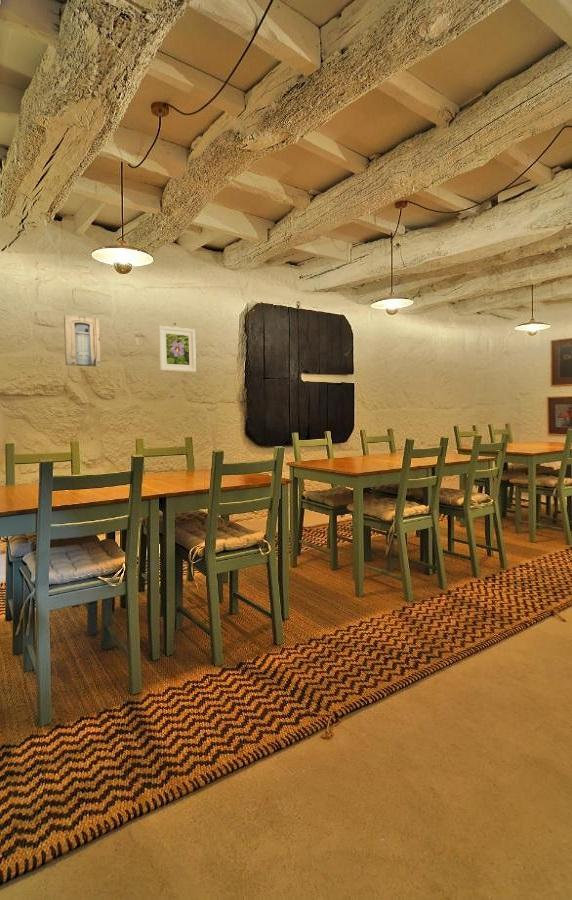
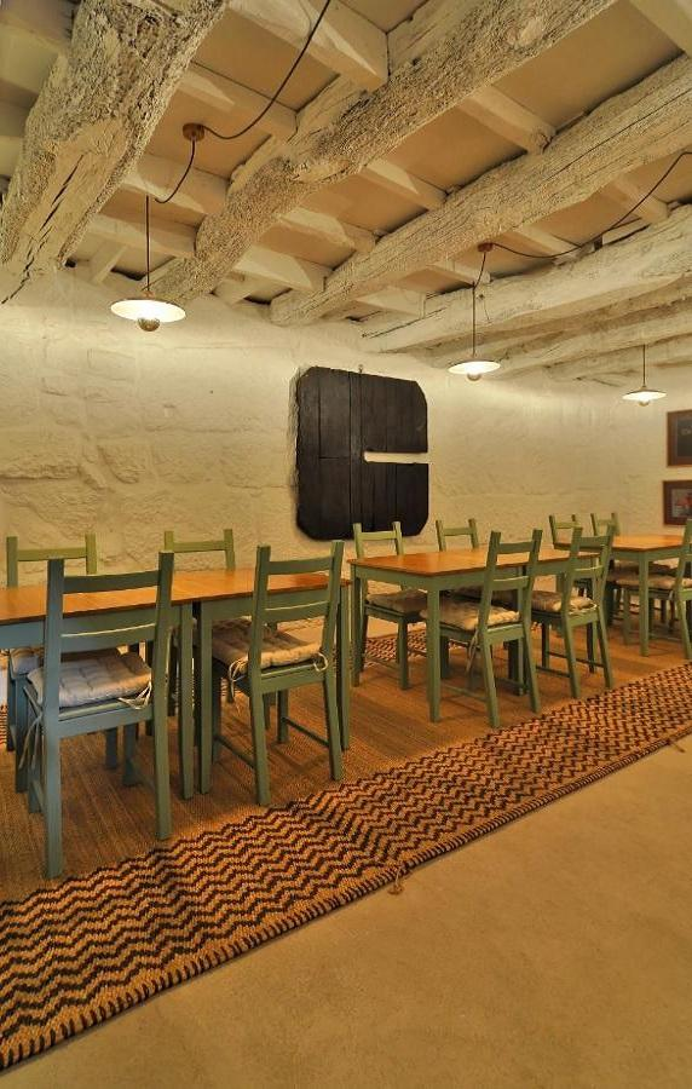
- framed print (177, 349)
- wall art (82, 341)
